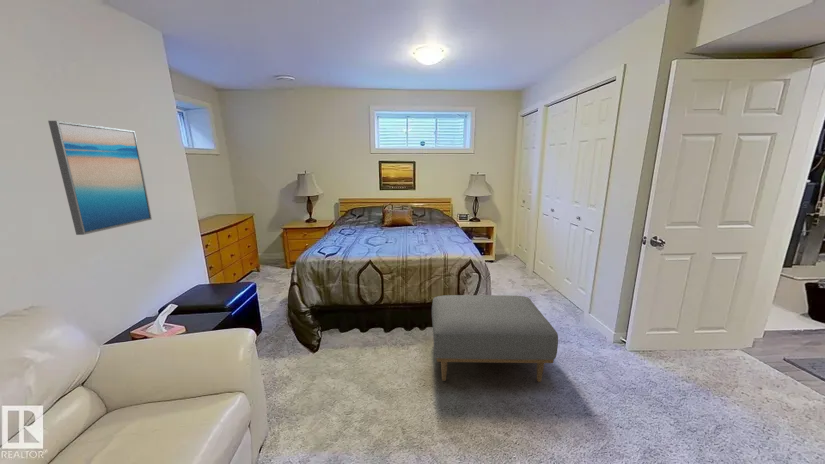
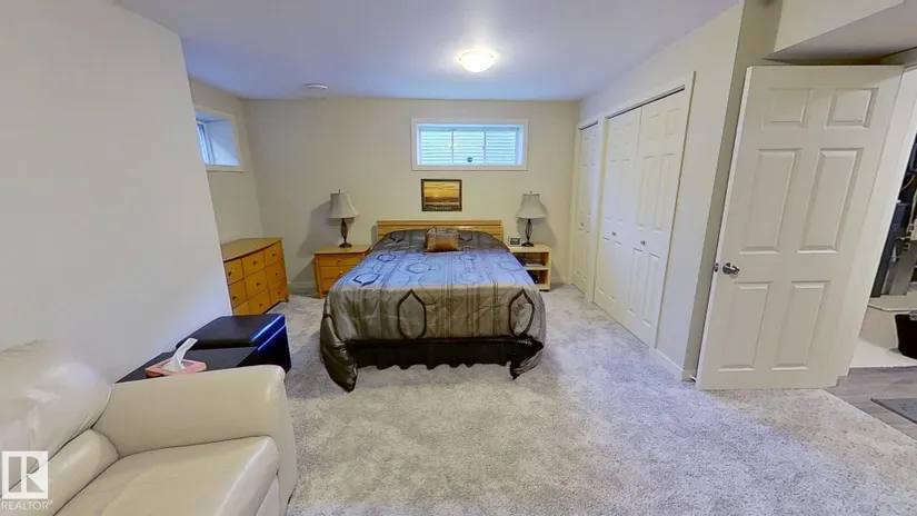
- wall art (108, 178)
- ottoman (486, 334)
